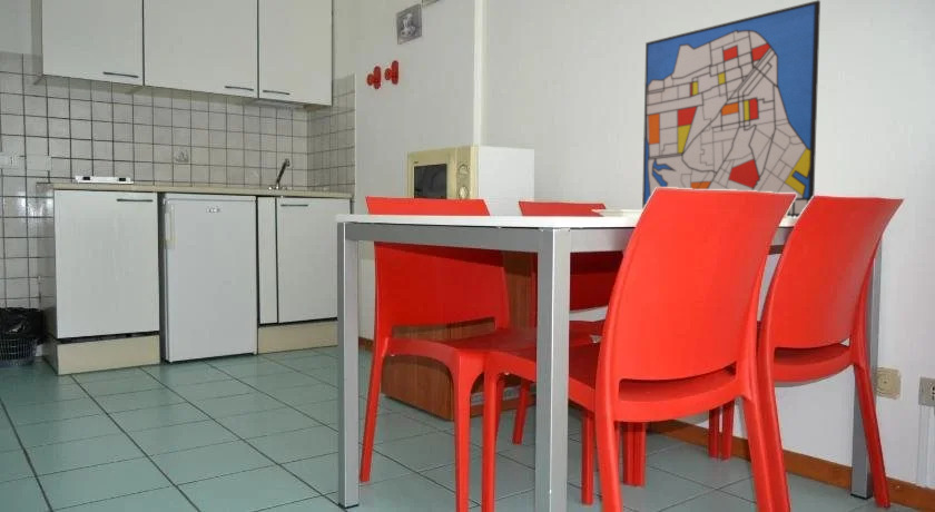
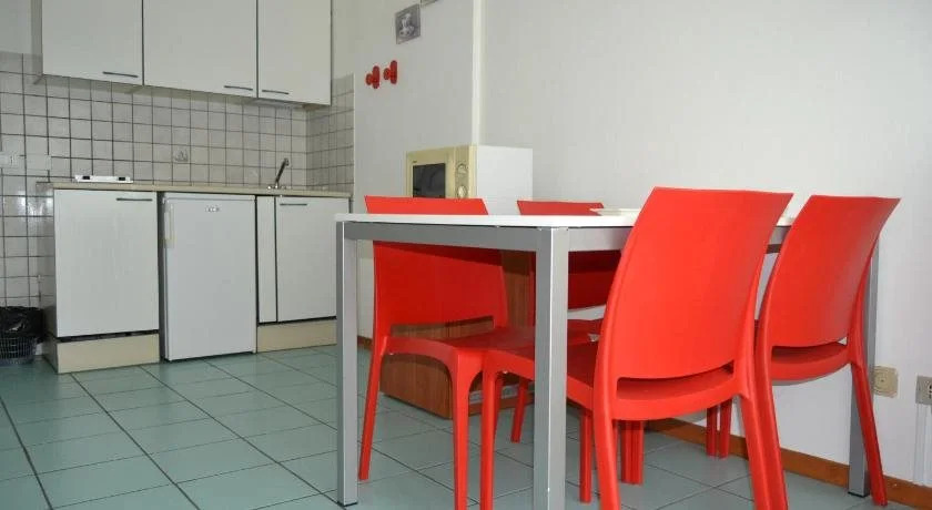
- wall art (720, 121)
